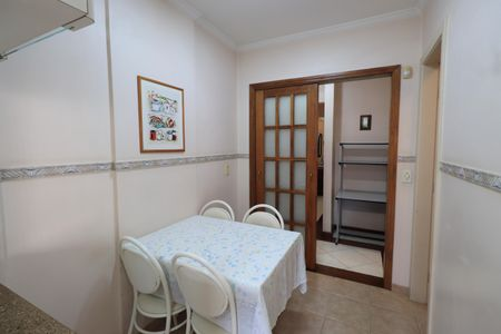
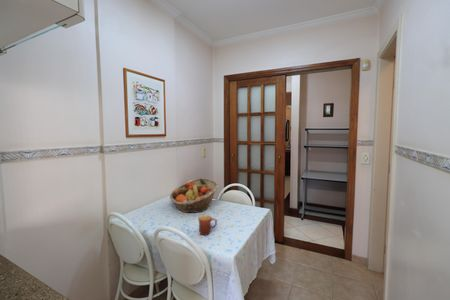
+ fruit basket (194, 194)
+ mug (207, 225)
